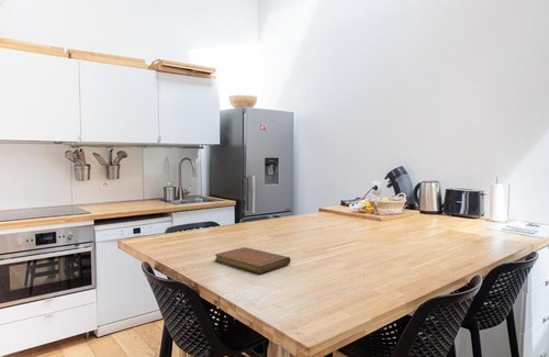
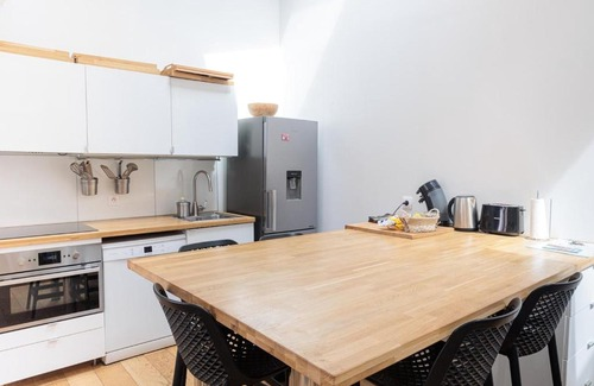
- notebook (251, 258)
